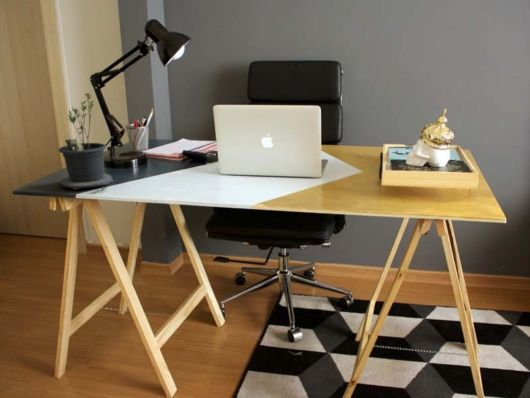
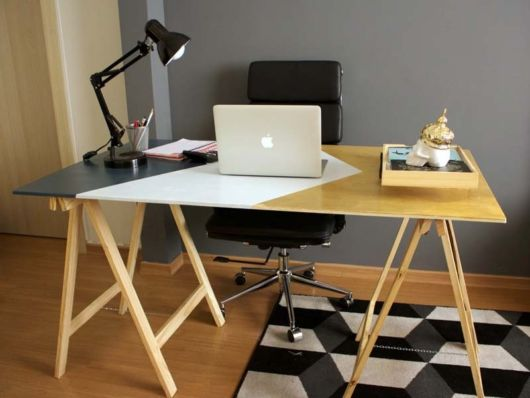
- potted plant (82, 138)
